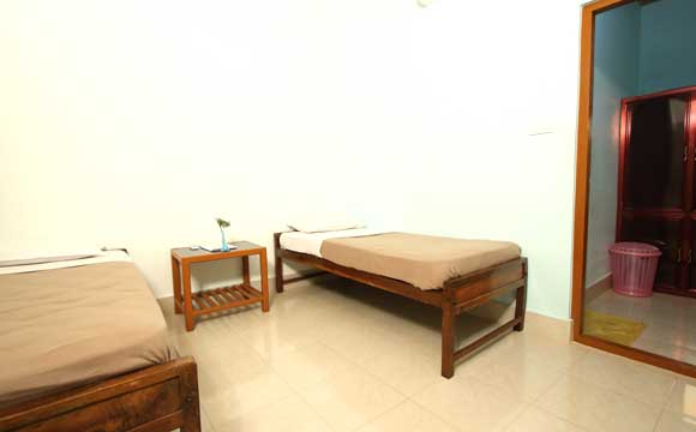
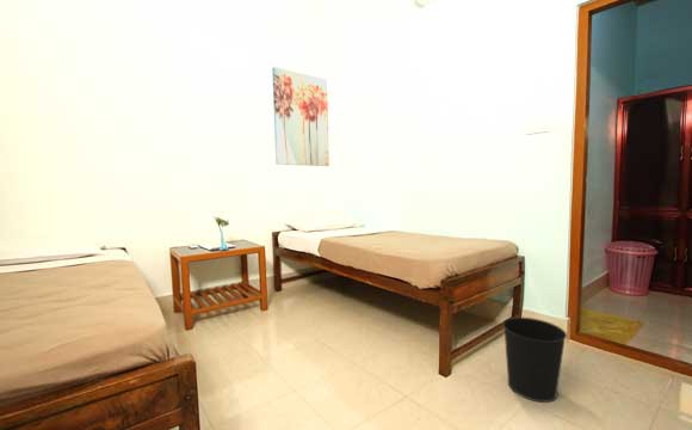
+ wastebasket (532, 358)
+ wall art (302, 119)
